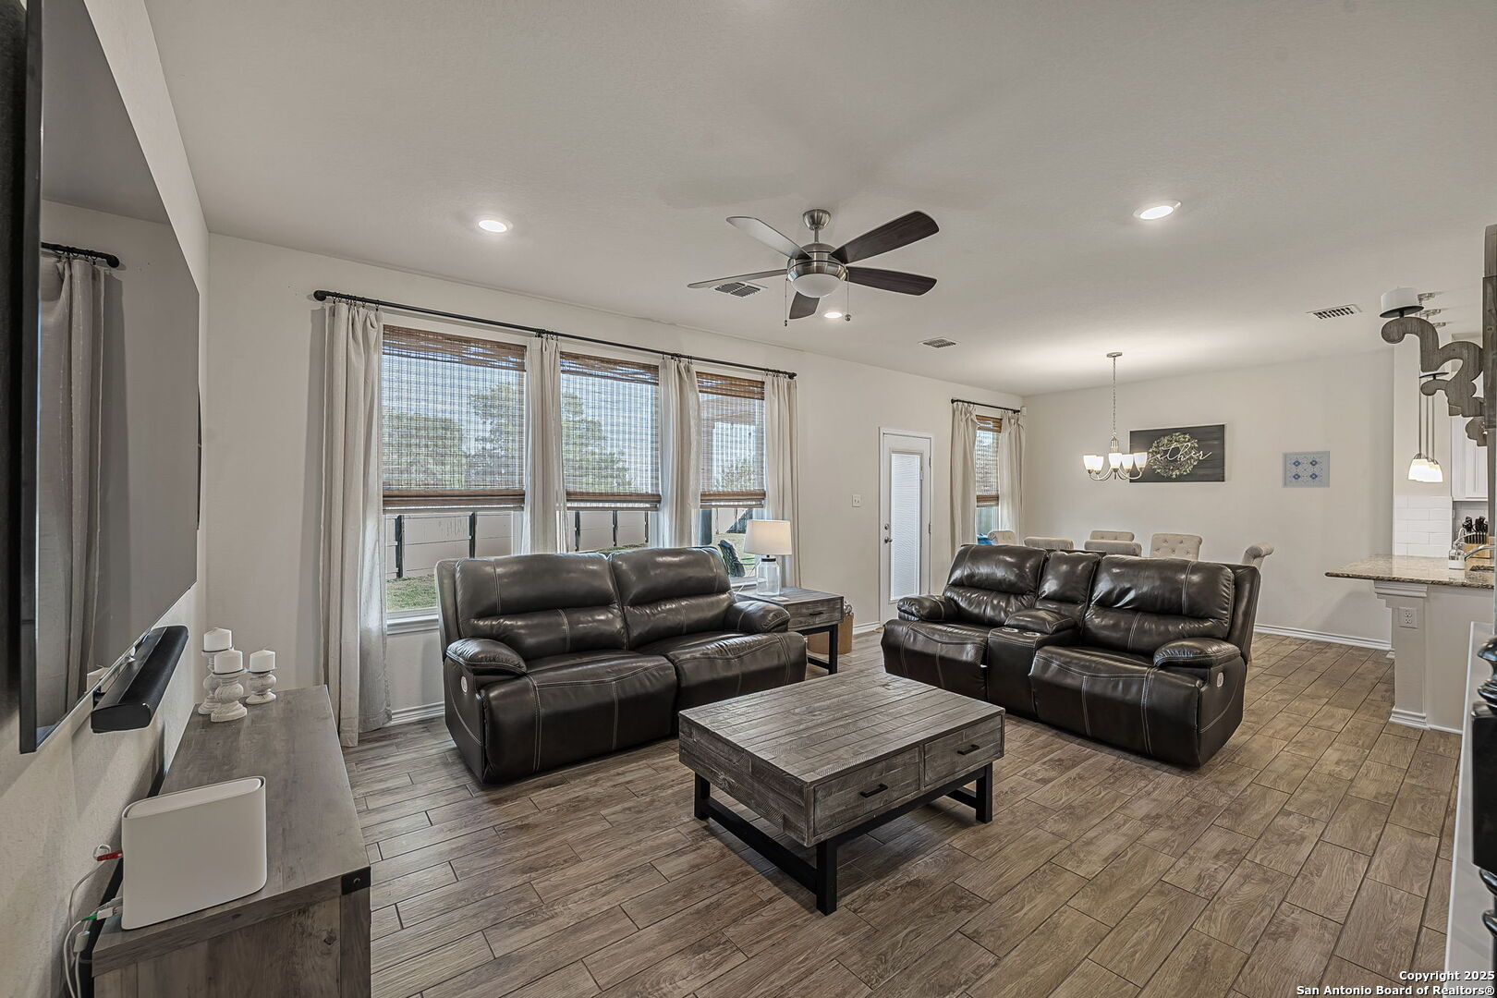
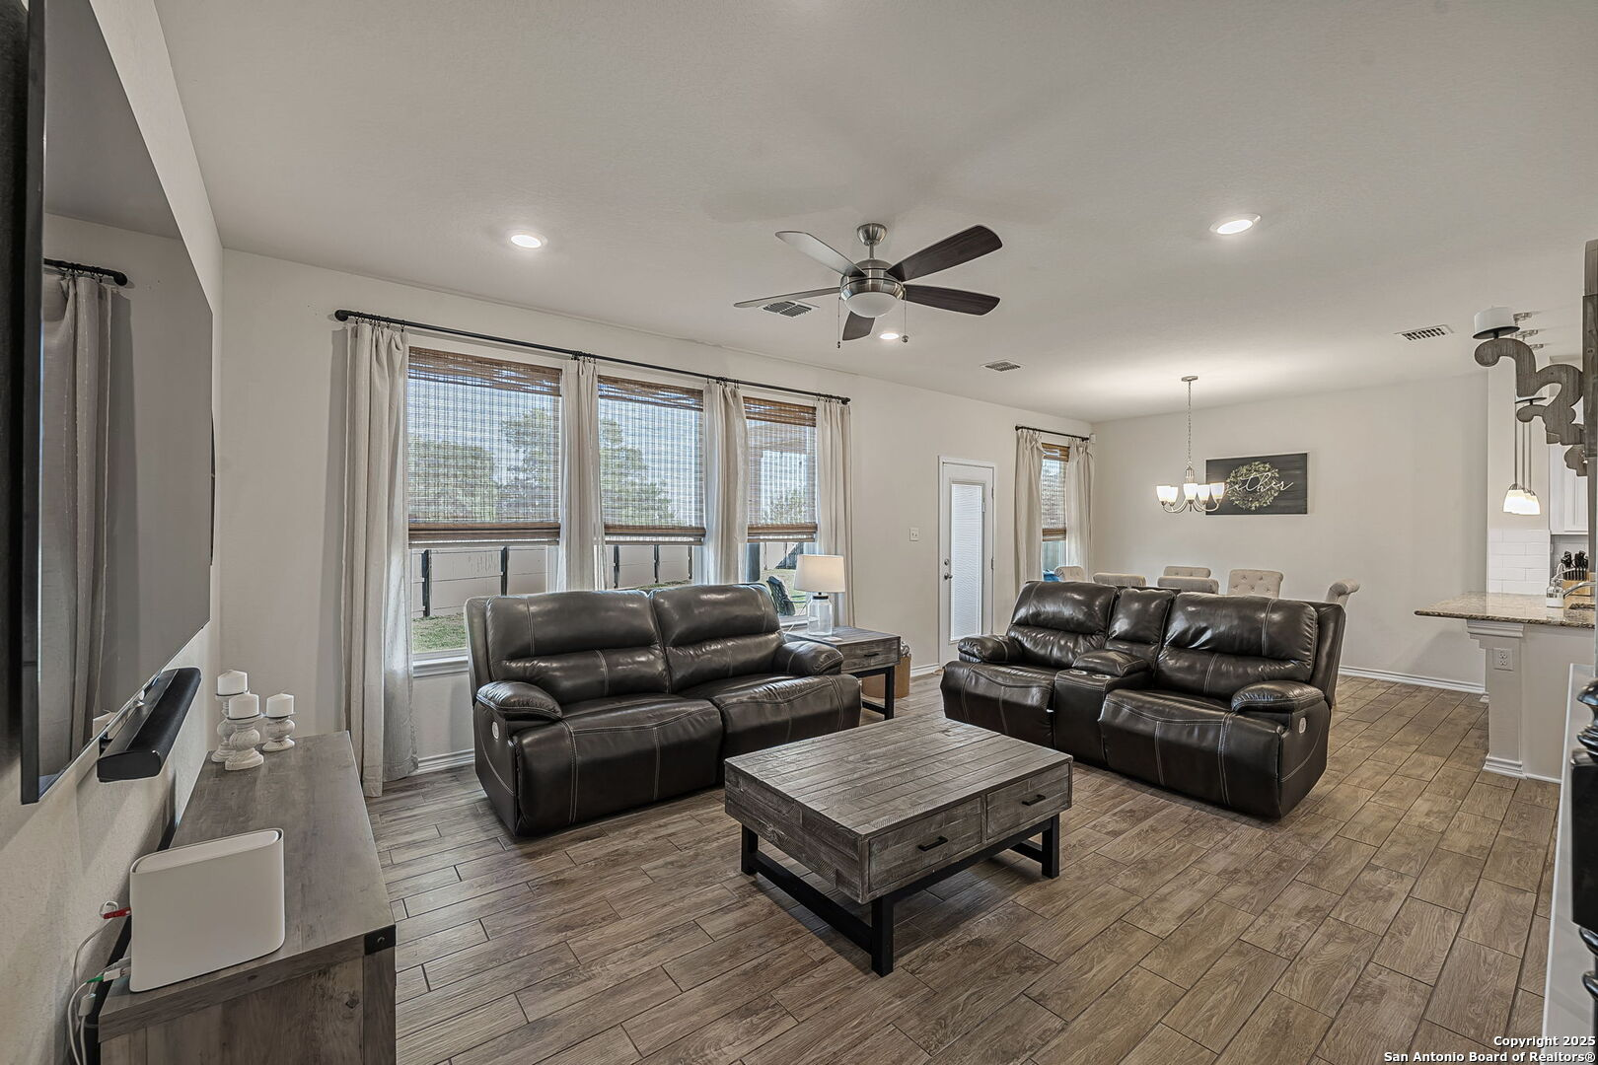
- wall art (1304, 469)
